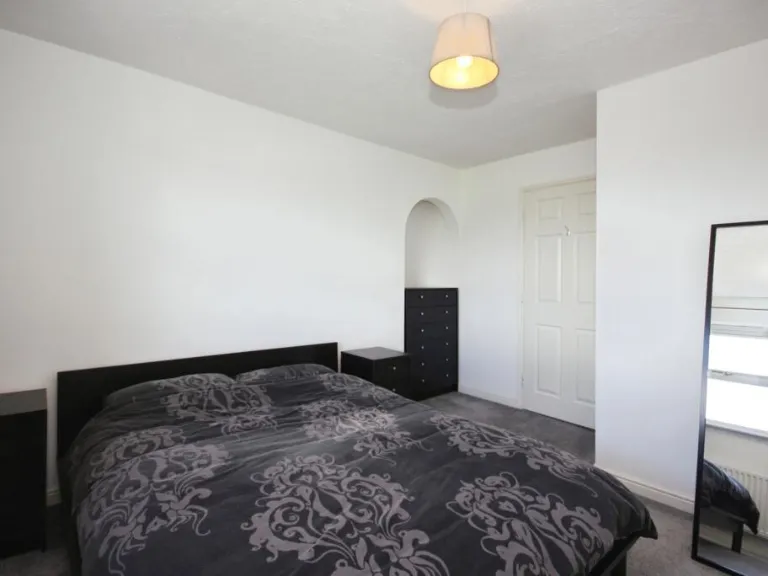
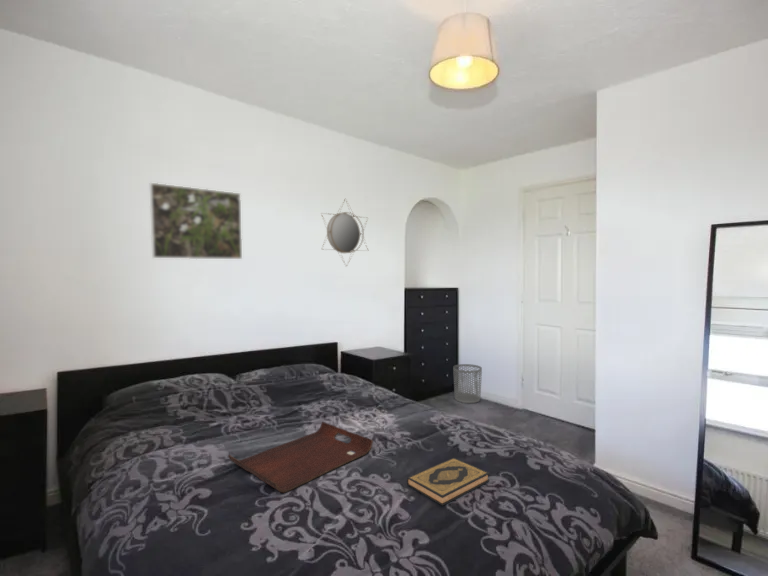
+ waste bin (467, 383)
+ home mirror (345, 232)
+ serving tray (303, 452)
+ hardback book (448, 478)
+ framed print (198, 223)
